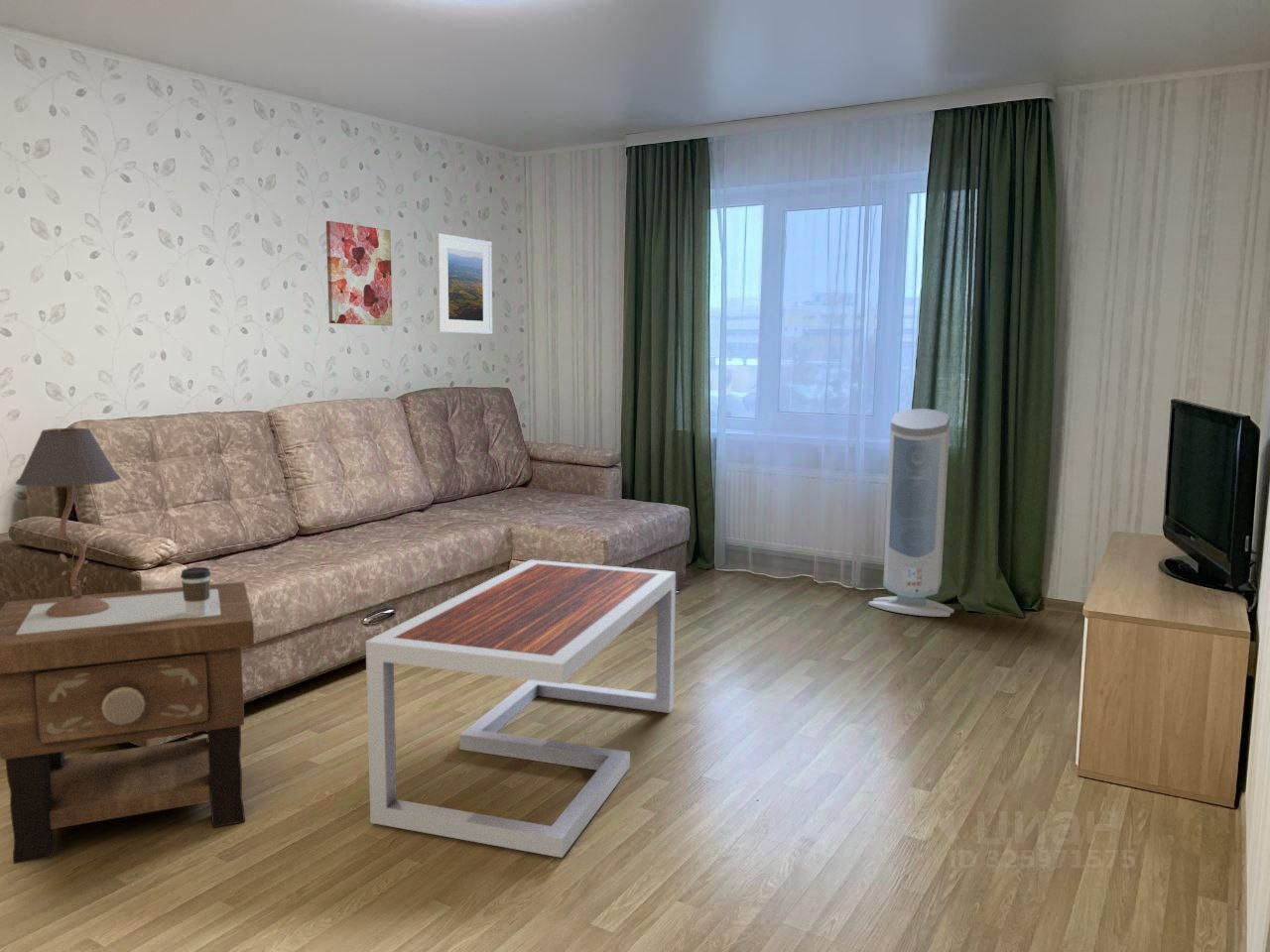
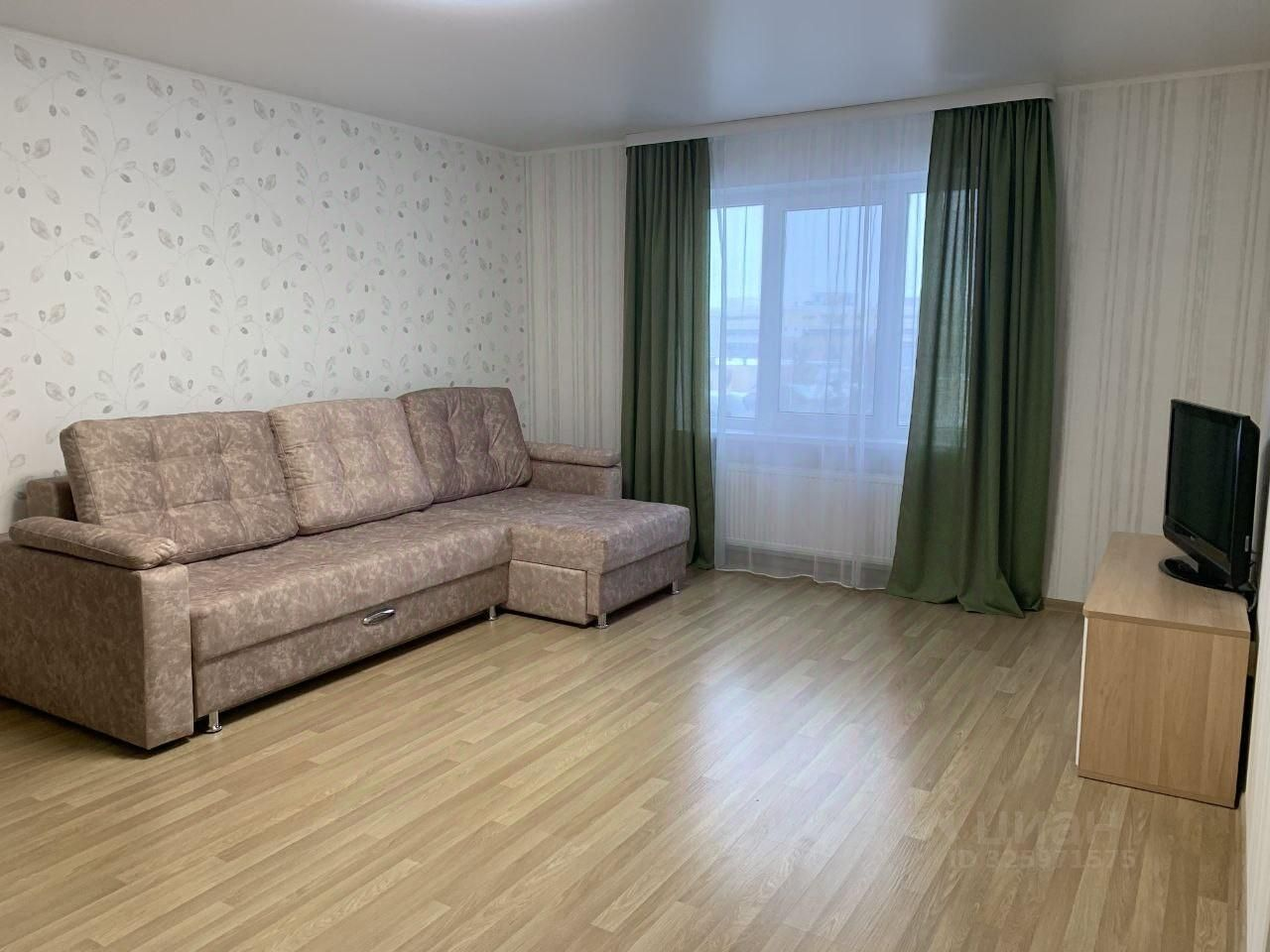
- coffee cup (196, 590)
- side table (131, 714)
- coffee table (543, 680)
- air purifier (916, 510)
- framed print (464, 285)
- wall art (360, 275)
- table lamp (67, 518)
